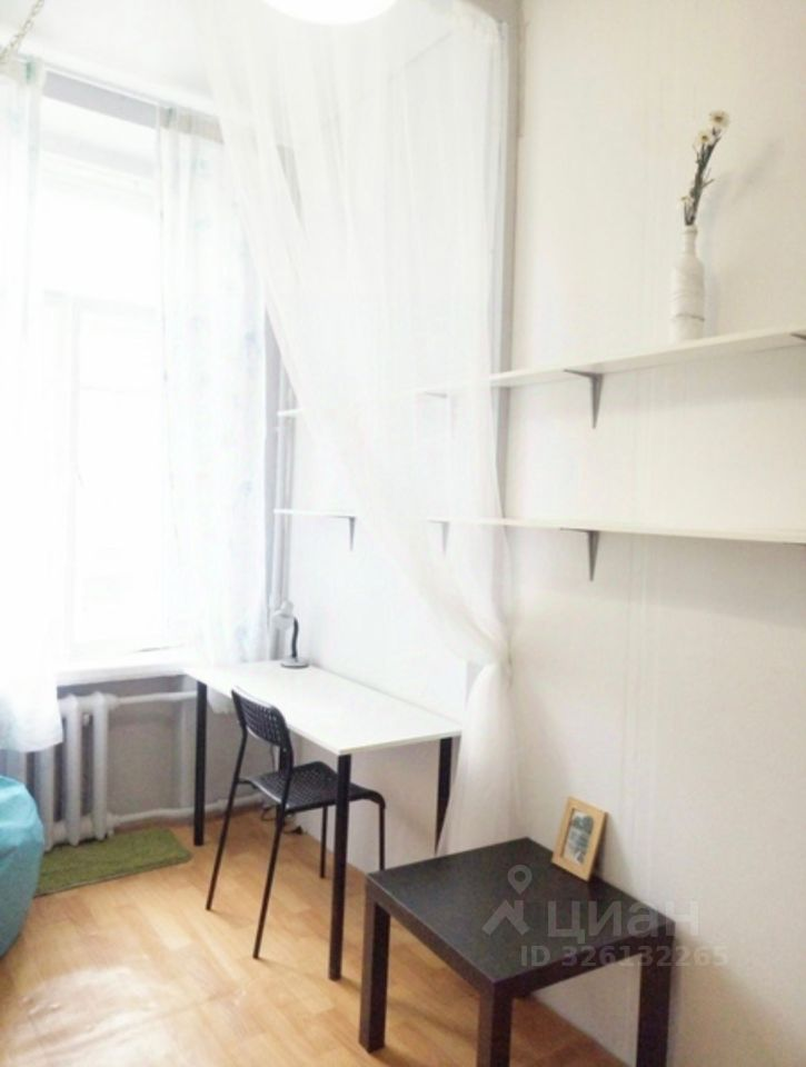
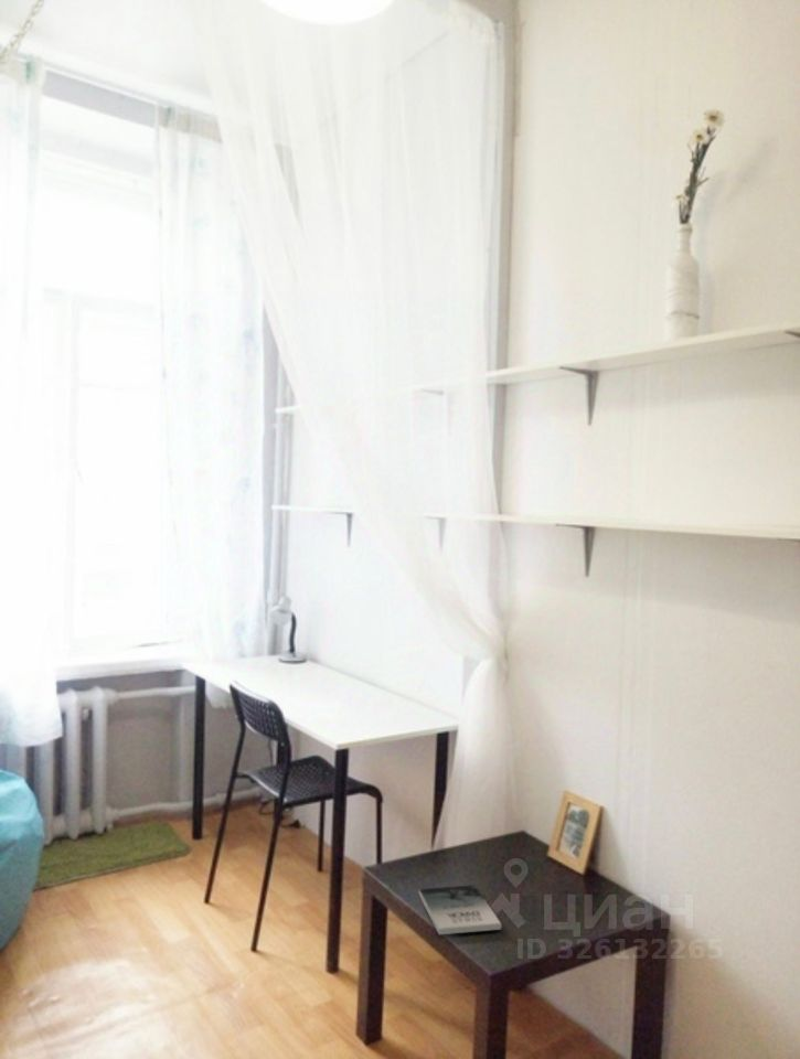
+ book (458, 908)
